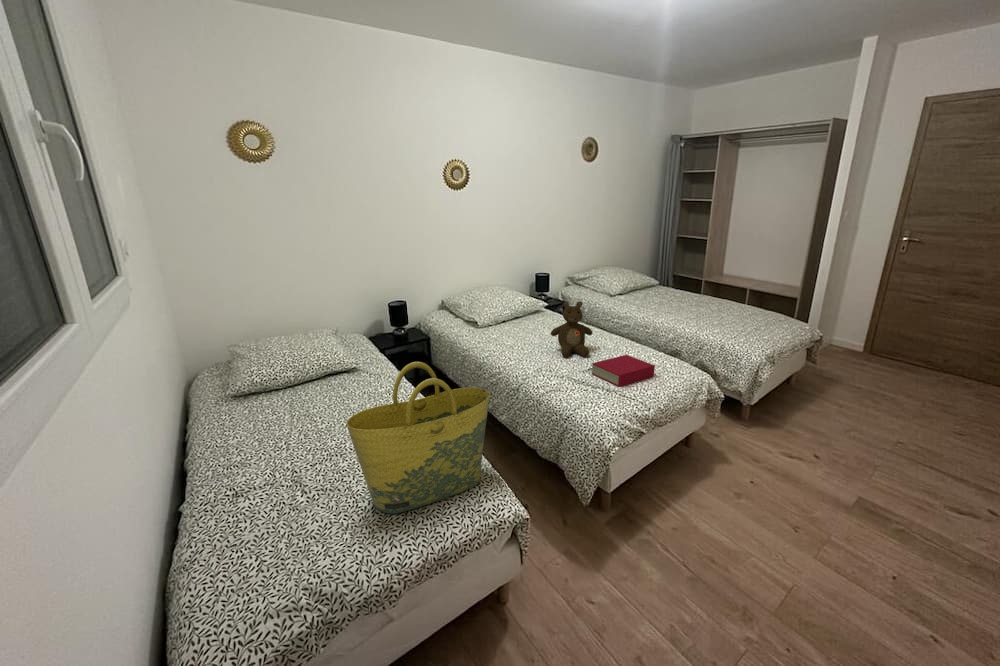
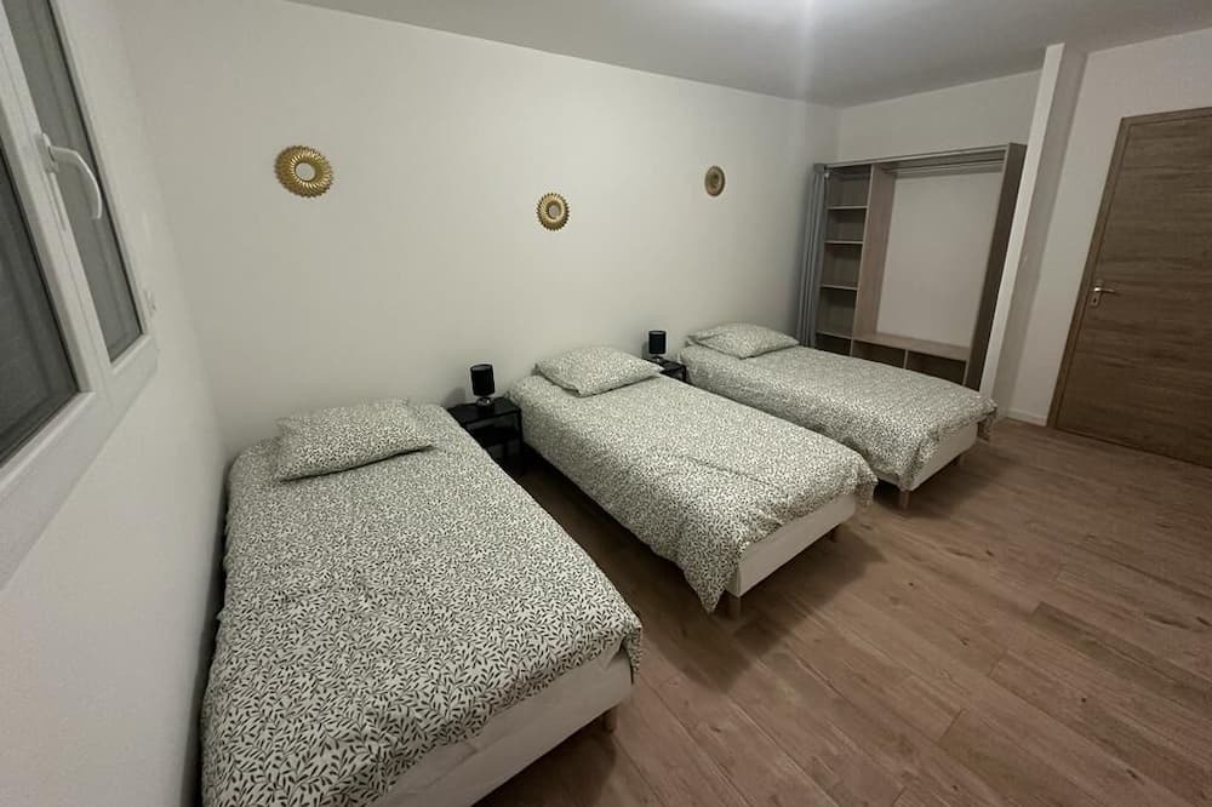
- teddy bear (573, 328)
- tote bag (425, 431)
- book (622, 369)
